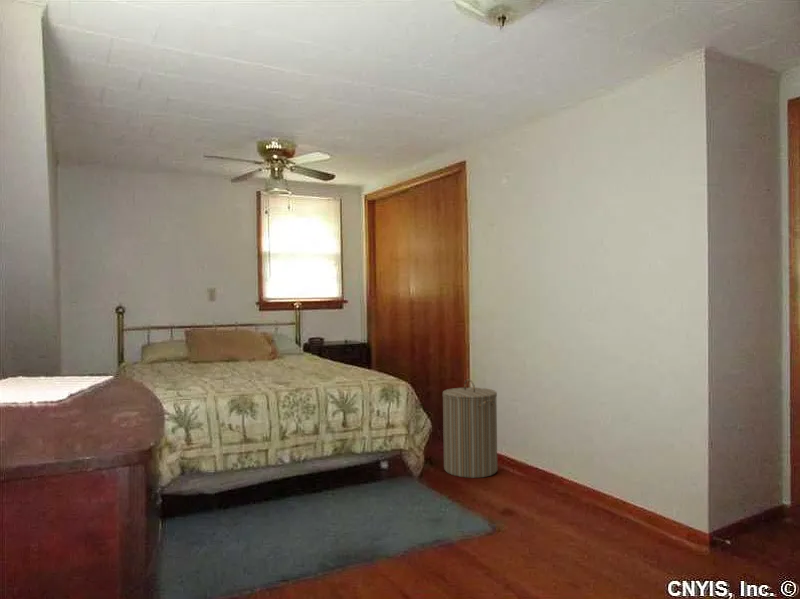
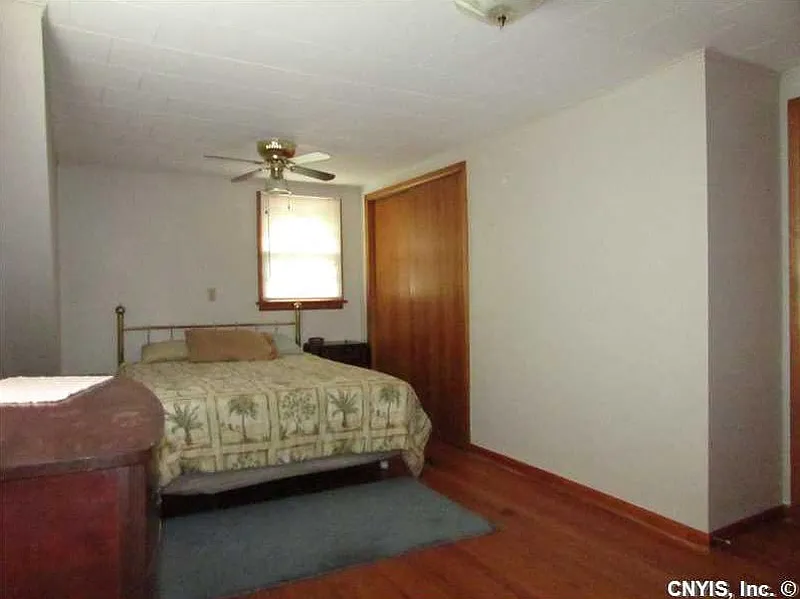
- laundry hamper (470, 424)
